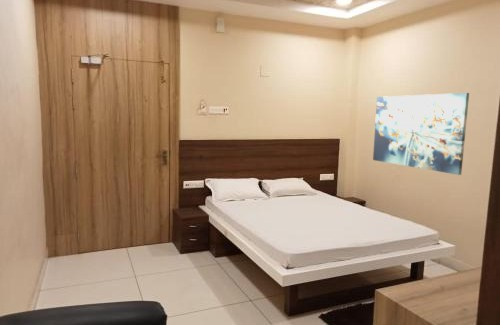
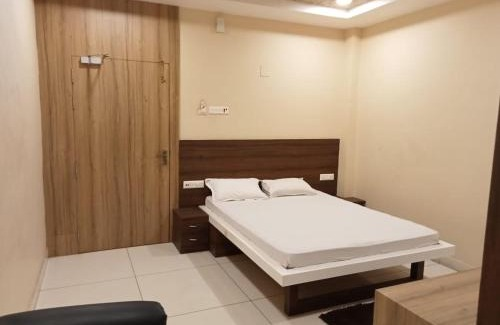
- wall art (414, 131)
